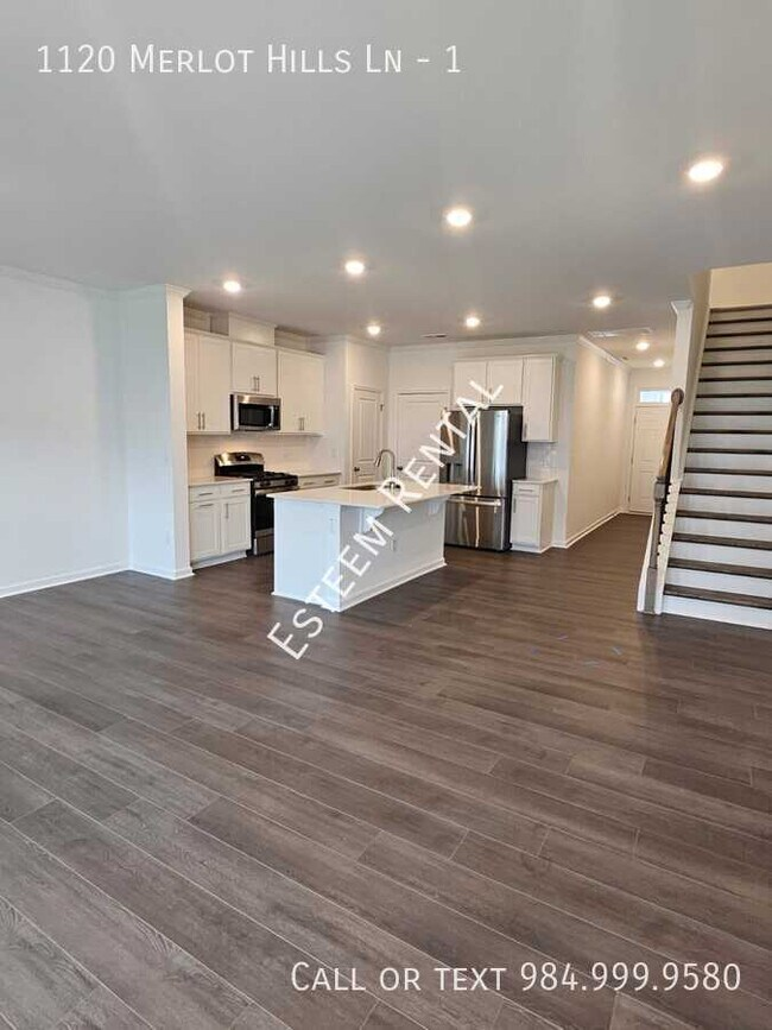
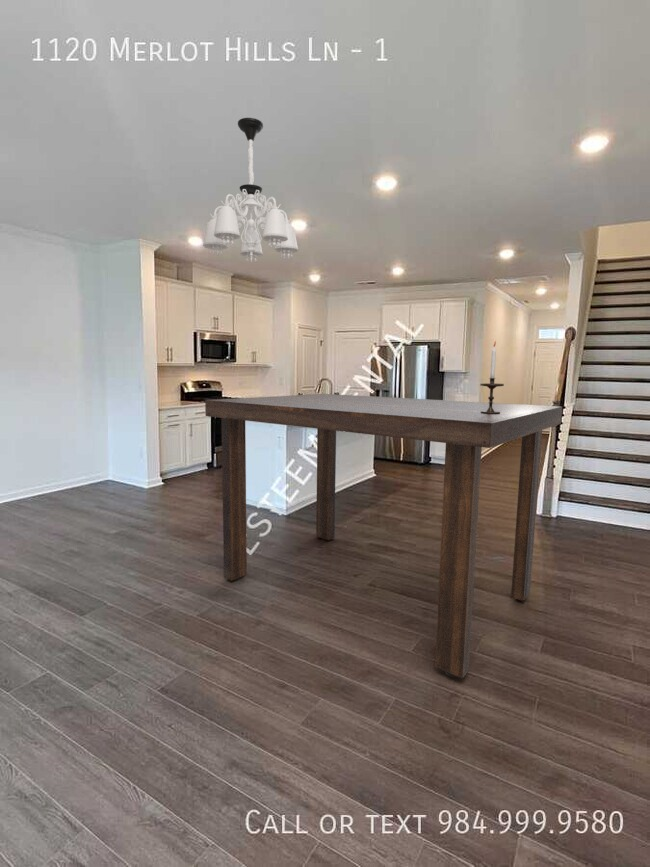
+ chandelier (251, 195)
+ dining table (334, 498)
+ candlestick (492, 376)
